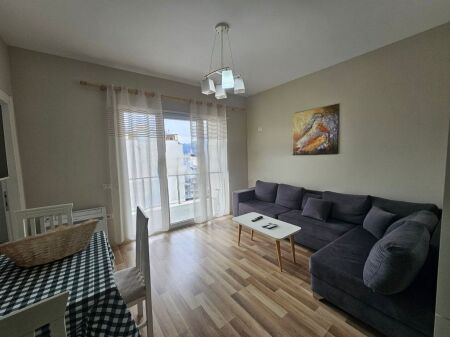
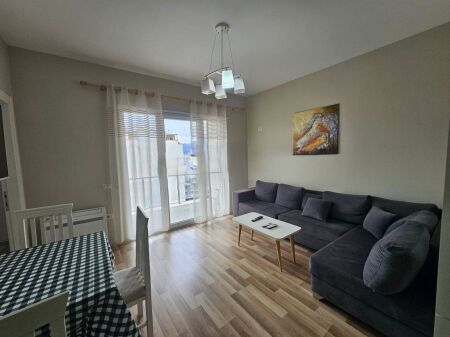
- fruit basket (54, 238)
